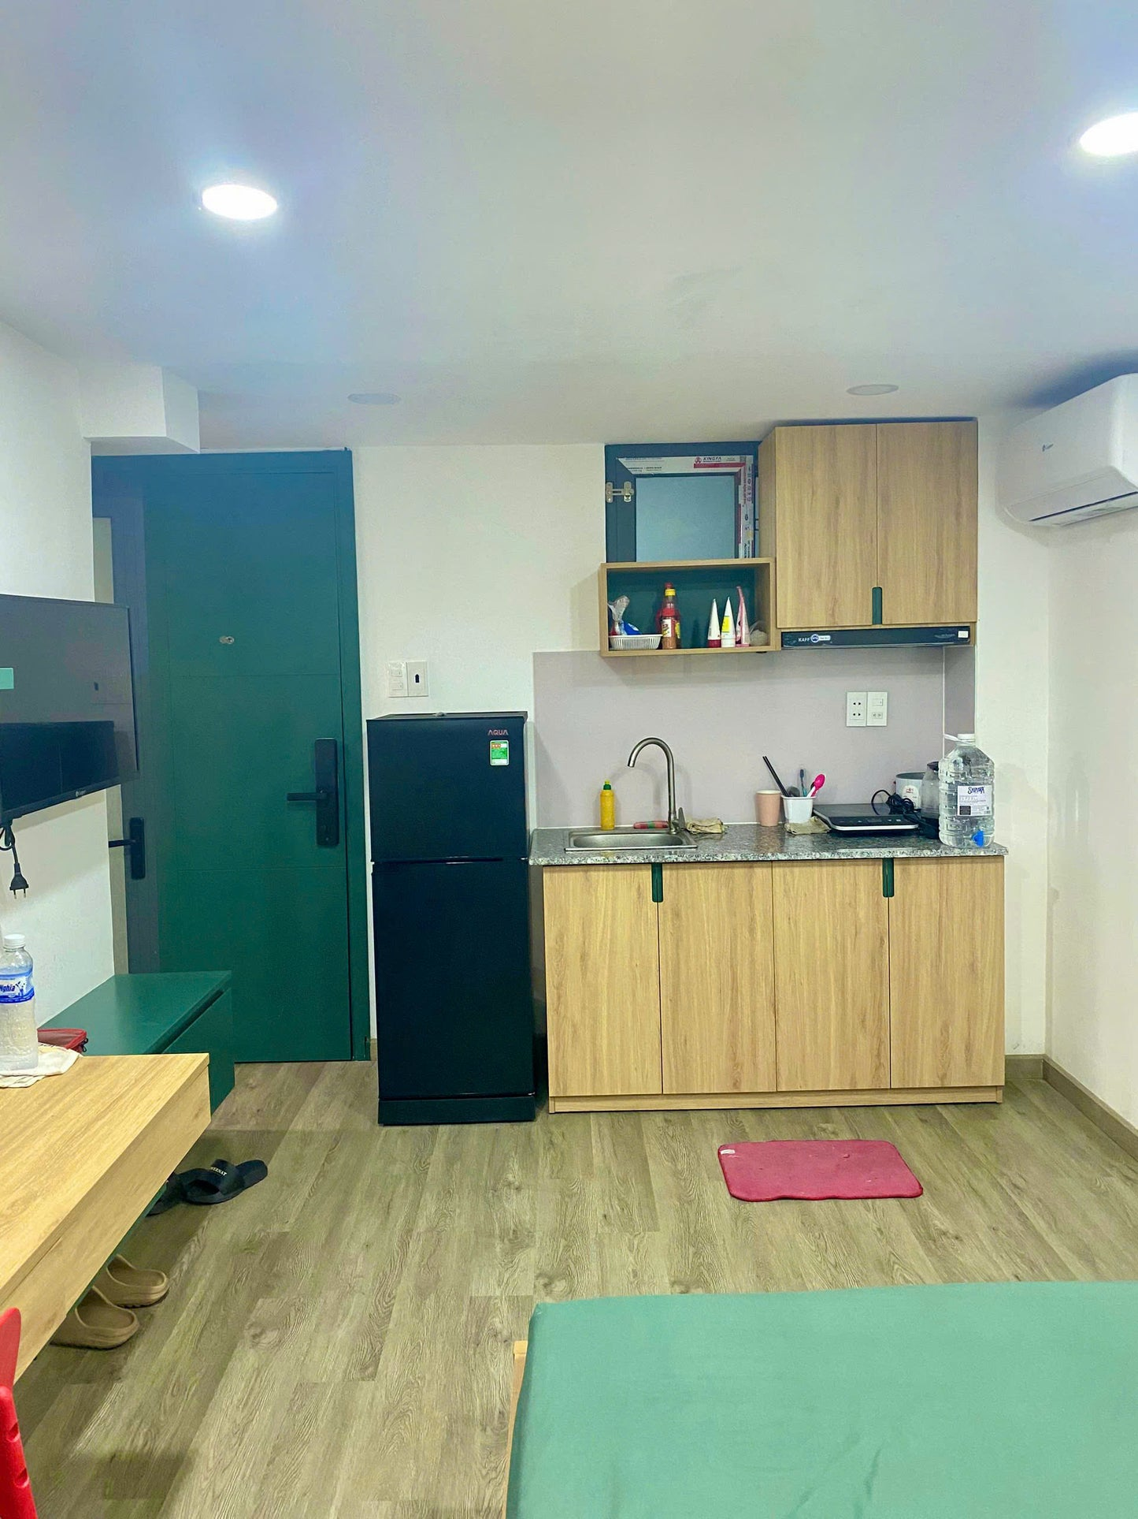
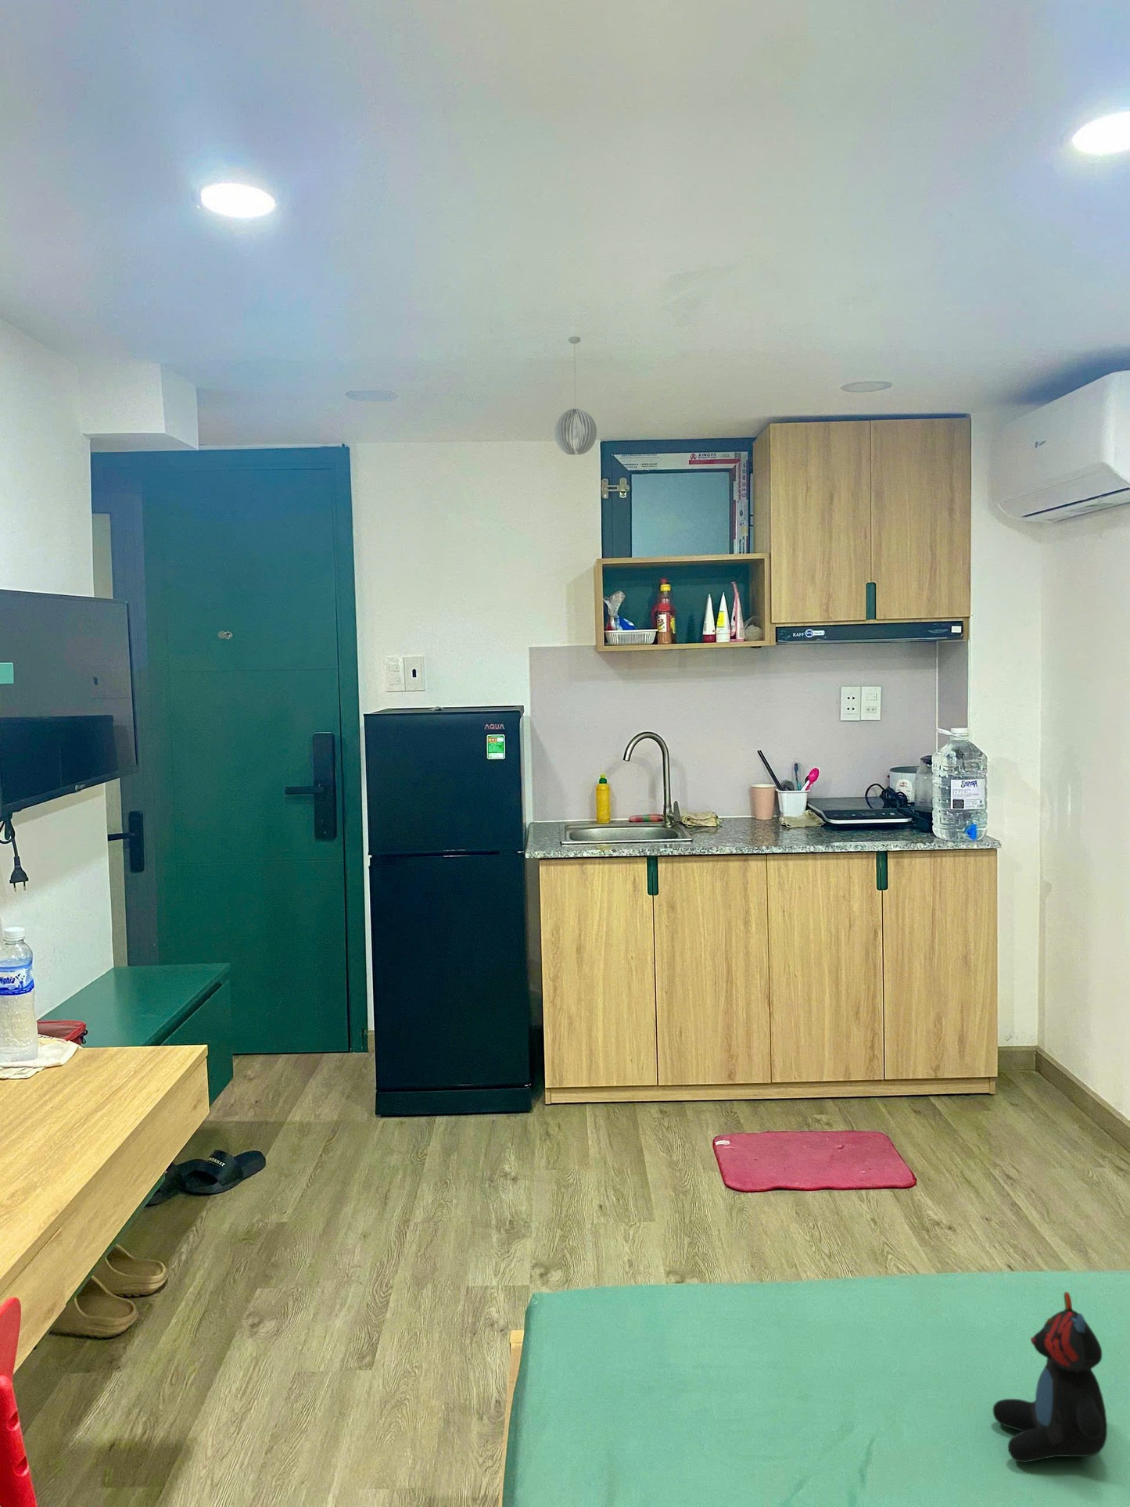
+ pendant light (574, 395)
+ teddy bear (1050, 1373)
